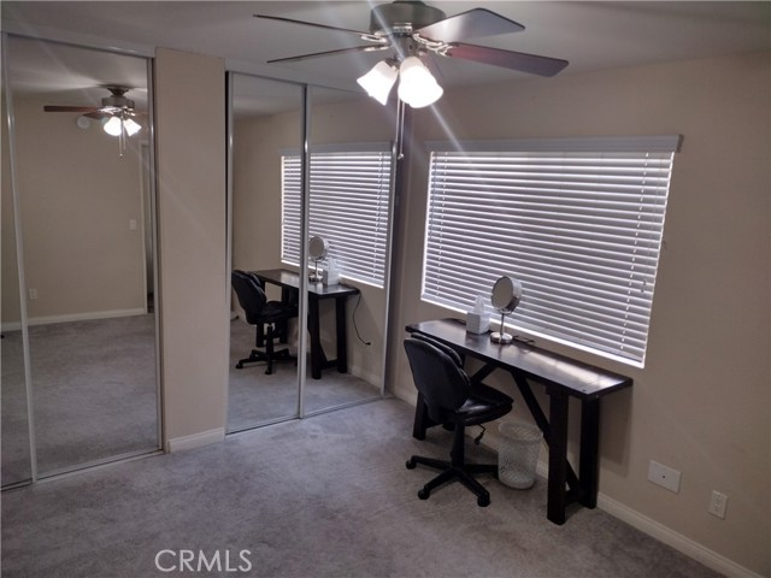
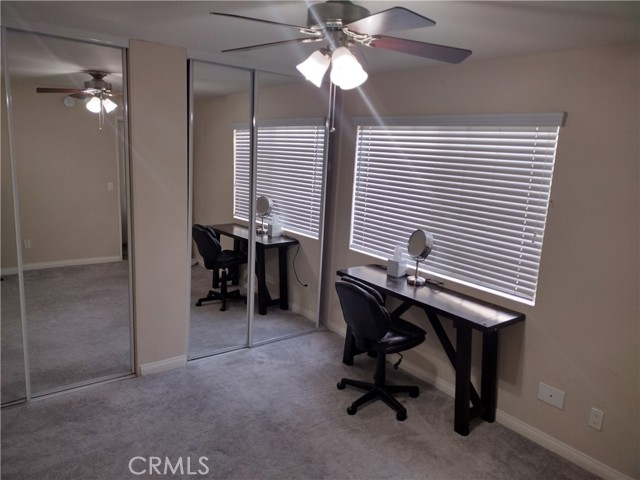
- wastebasket (518, 455)
